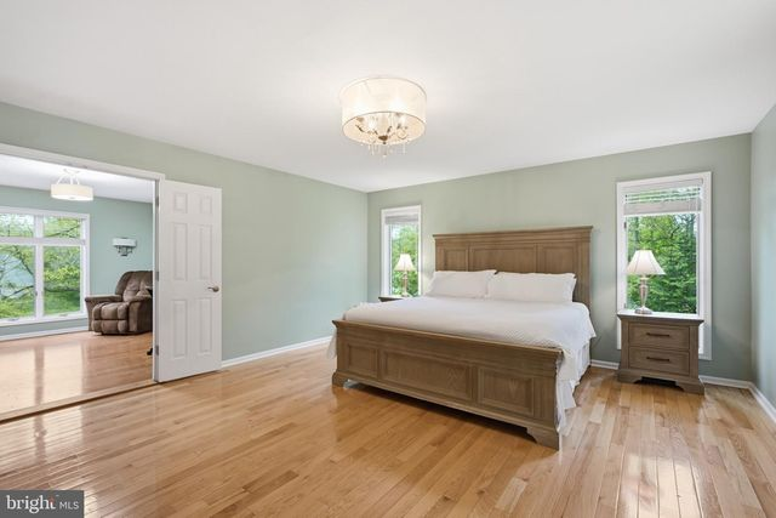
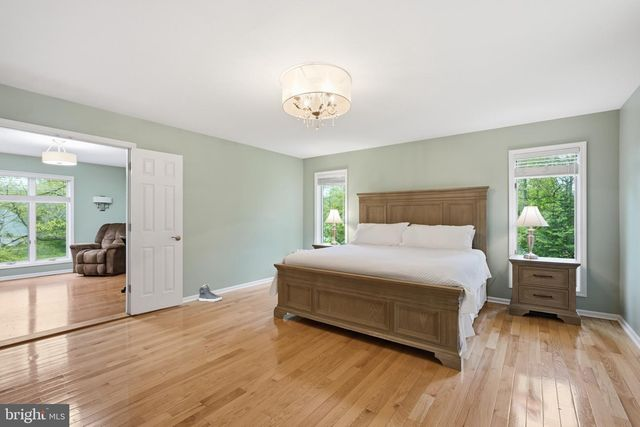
+ sneaker (210, 292)
